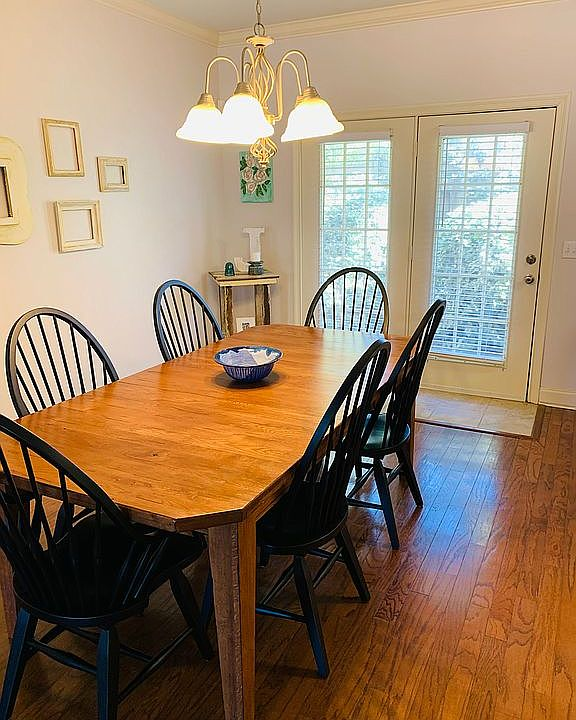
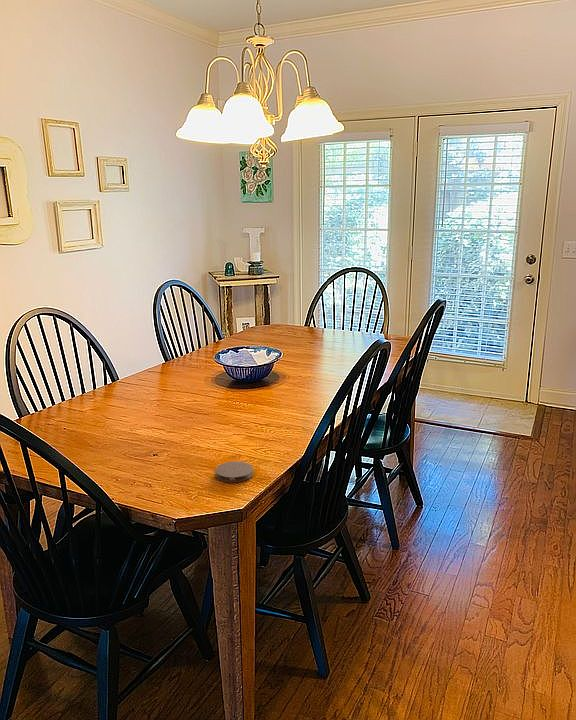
+ coaster (234, 471)
